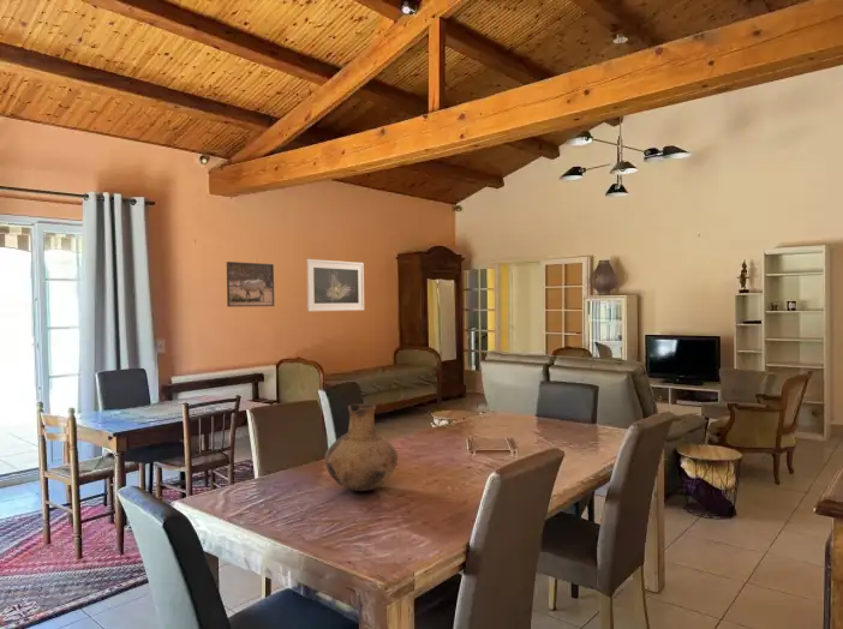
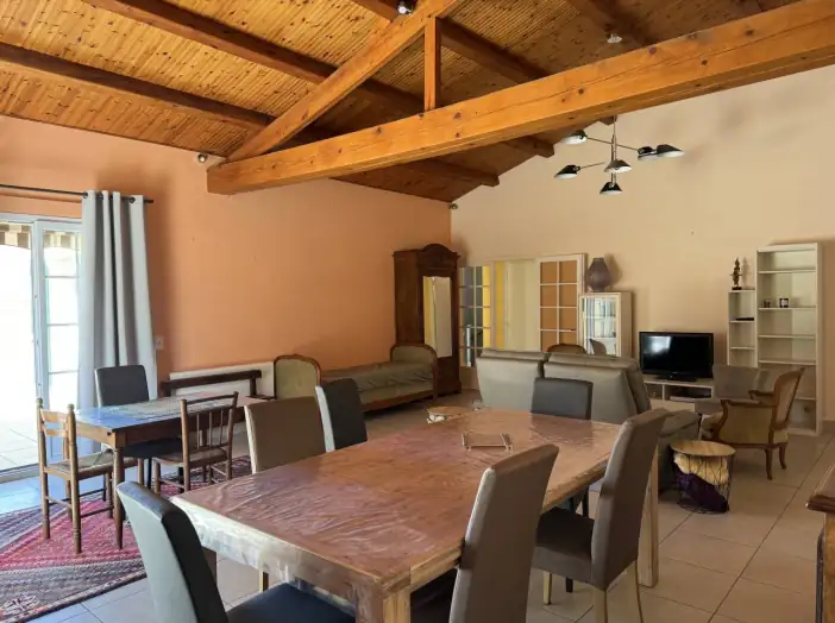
- vase (360, 447)
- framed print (336, 286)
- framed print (251, 284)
